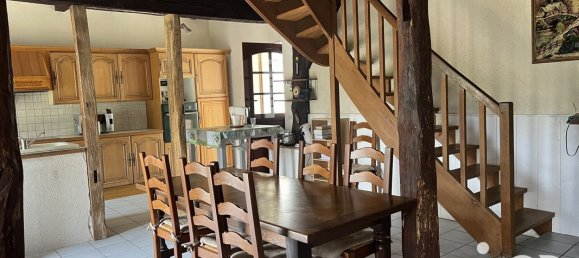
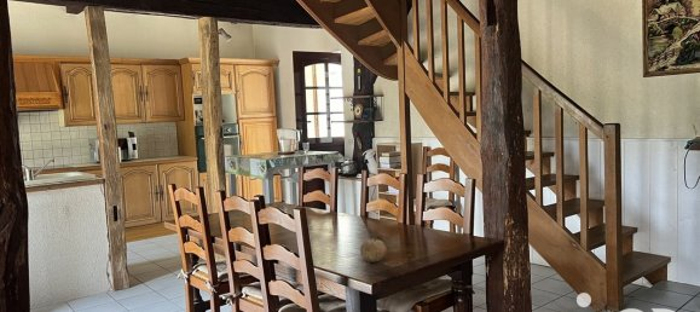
+ fruit (374, 248)
